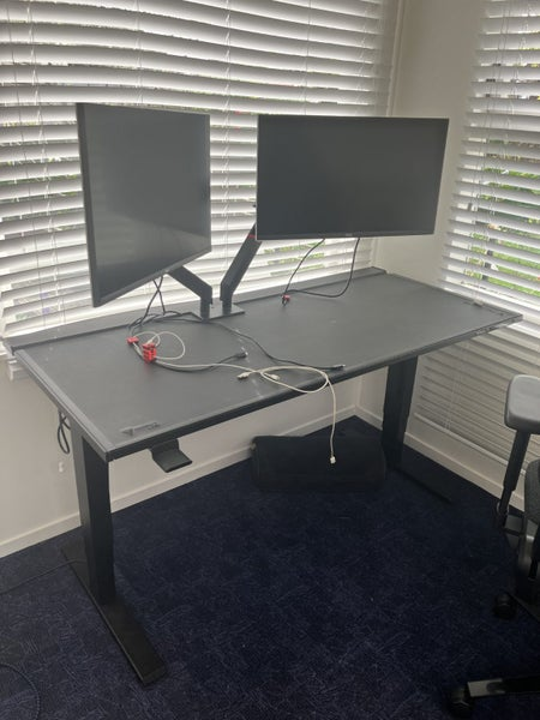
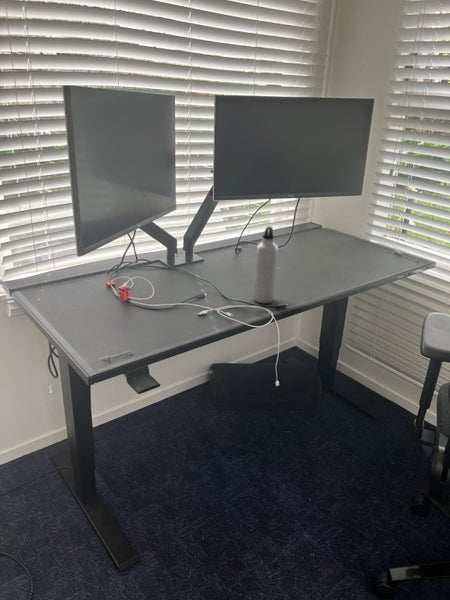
+ water bottle (266, 264)
